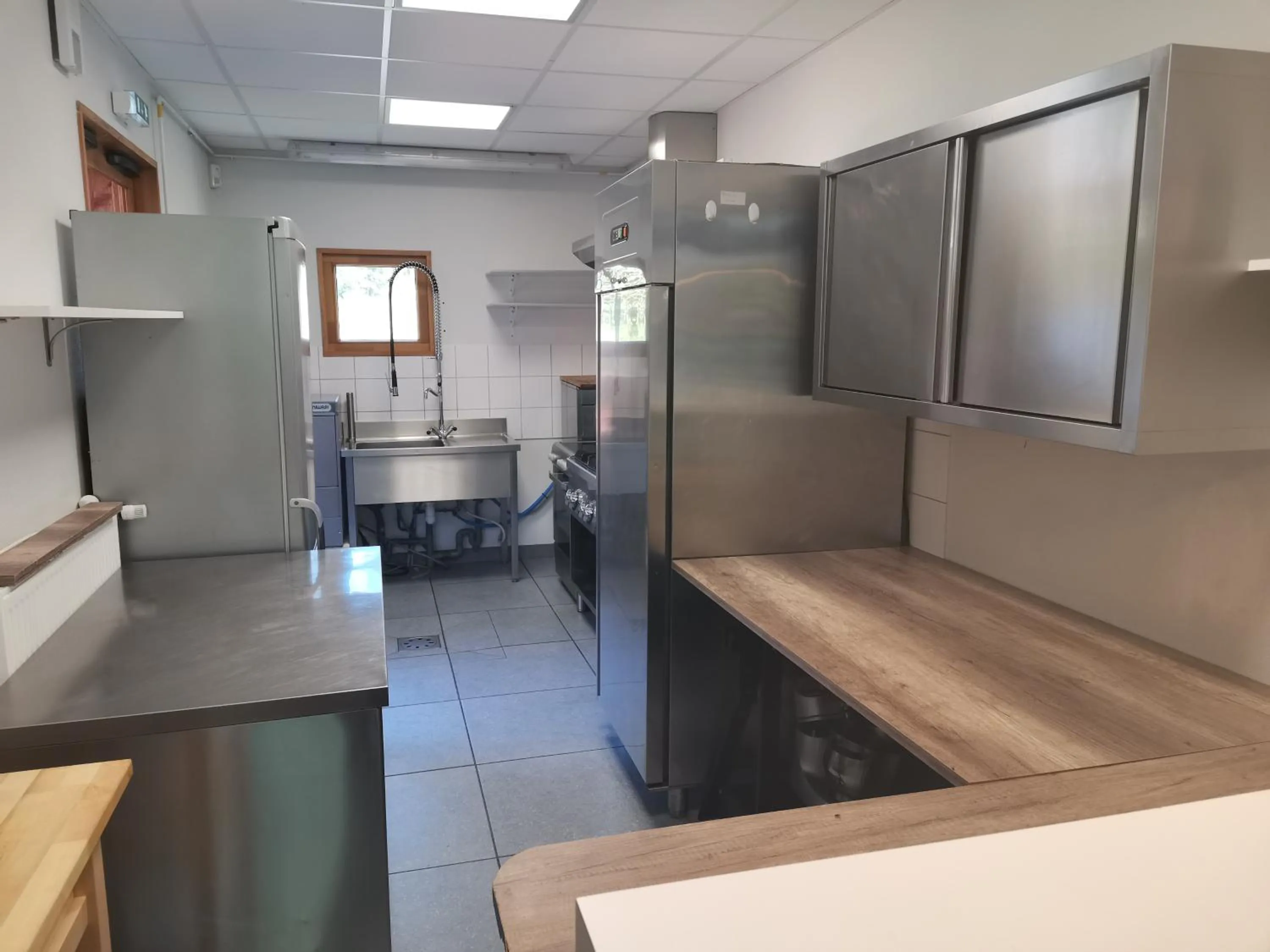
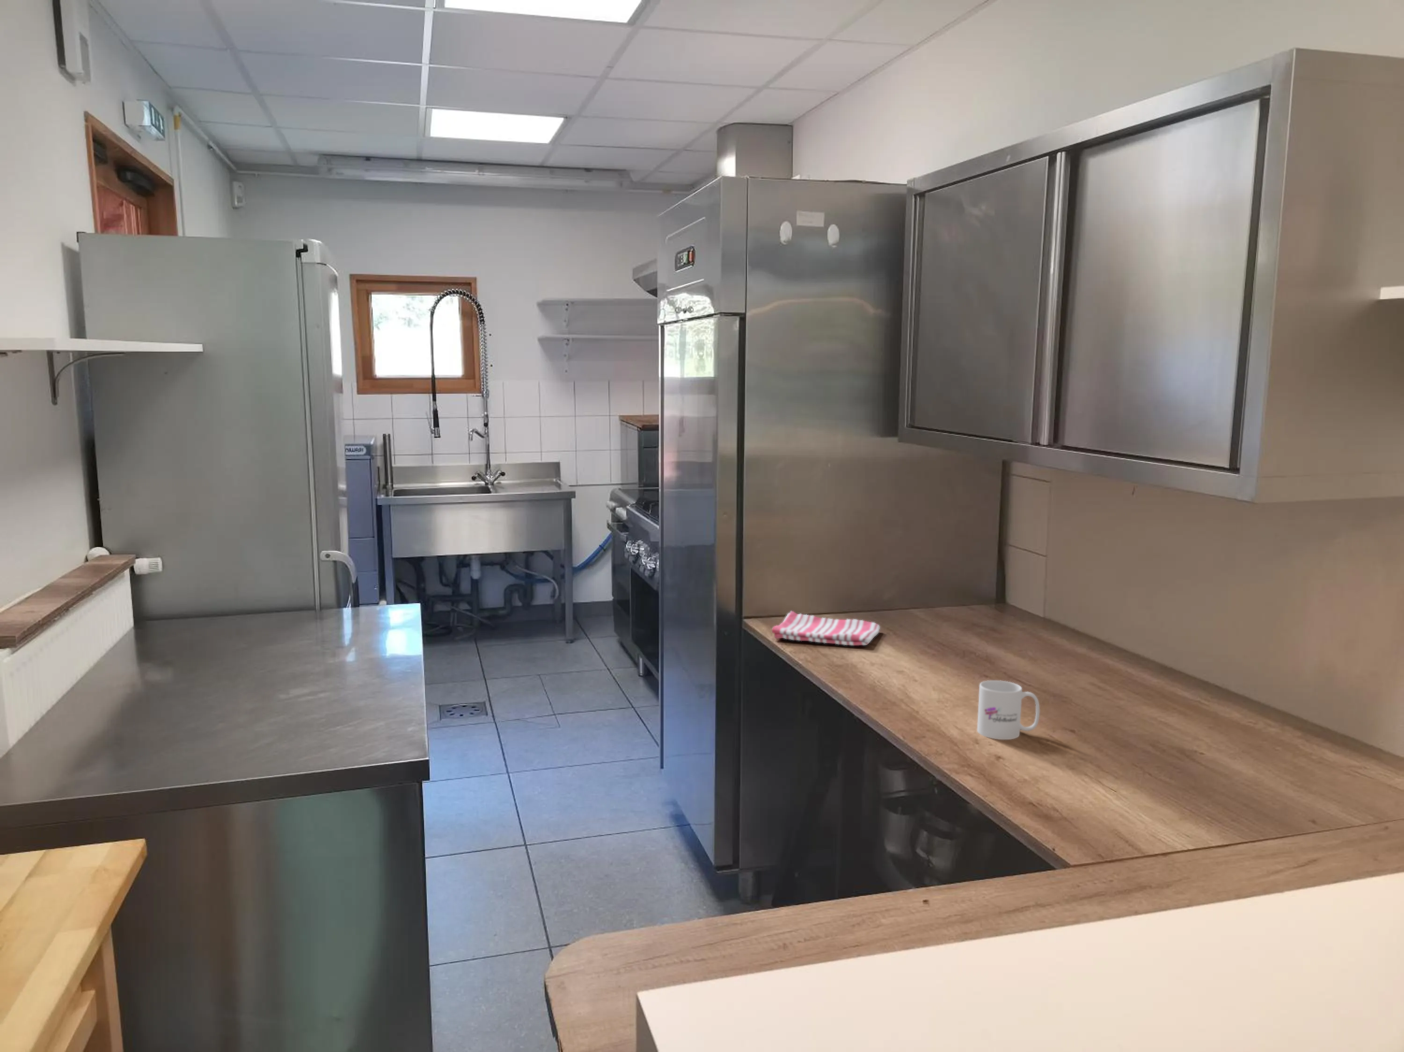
+ dish towel (827, 629)
+ mug (1008, 711)
